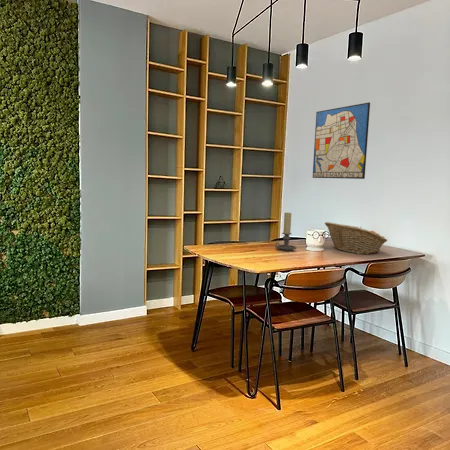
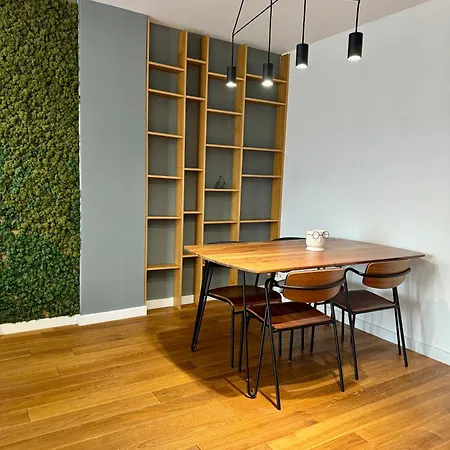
- fruit basket (354, 236)
- candle holder (285, 230)
- wall art (338, 143)
